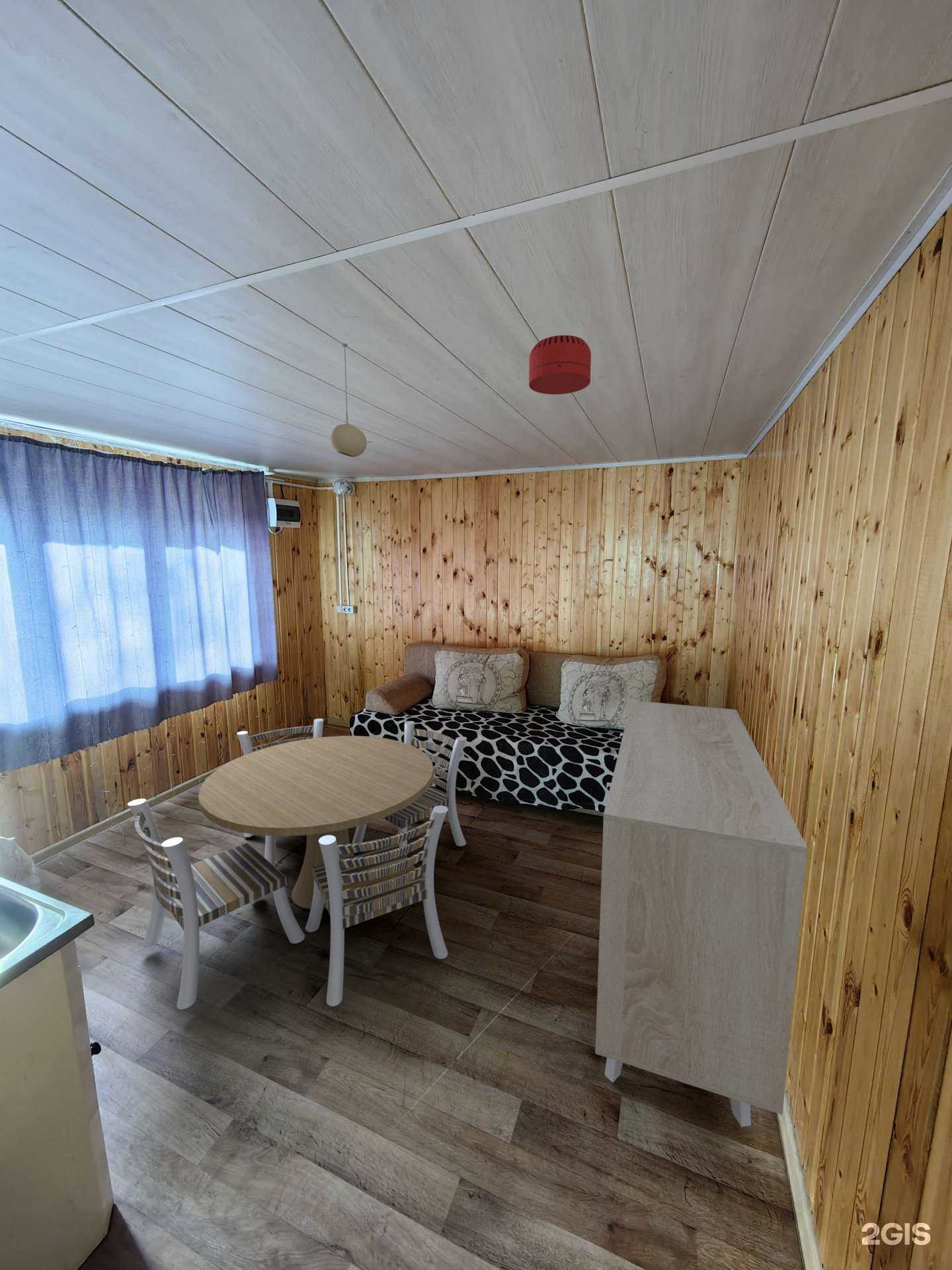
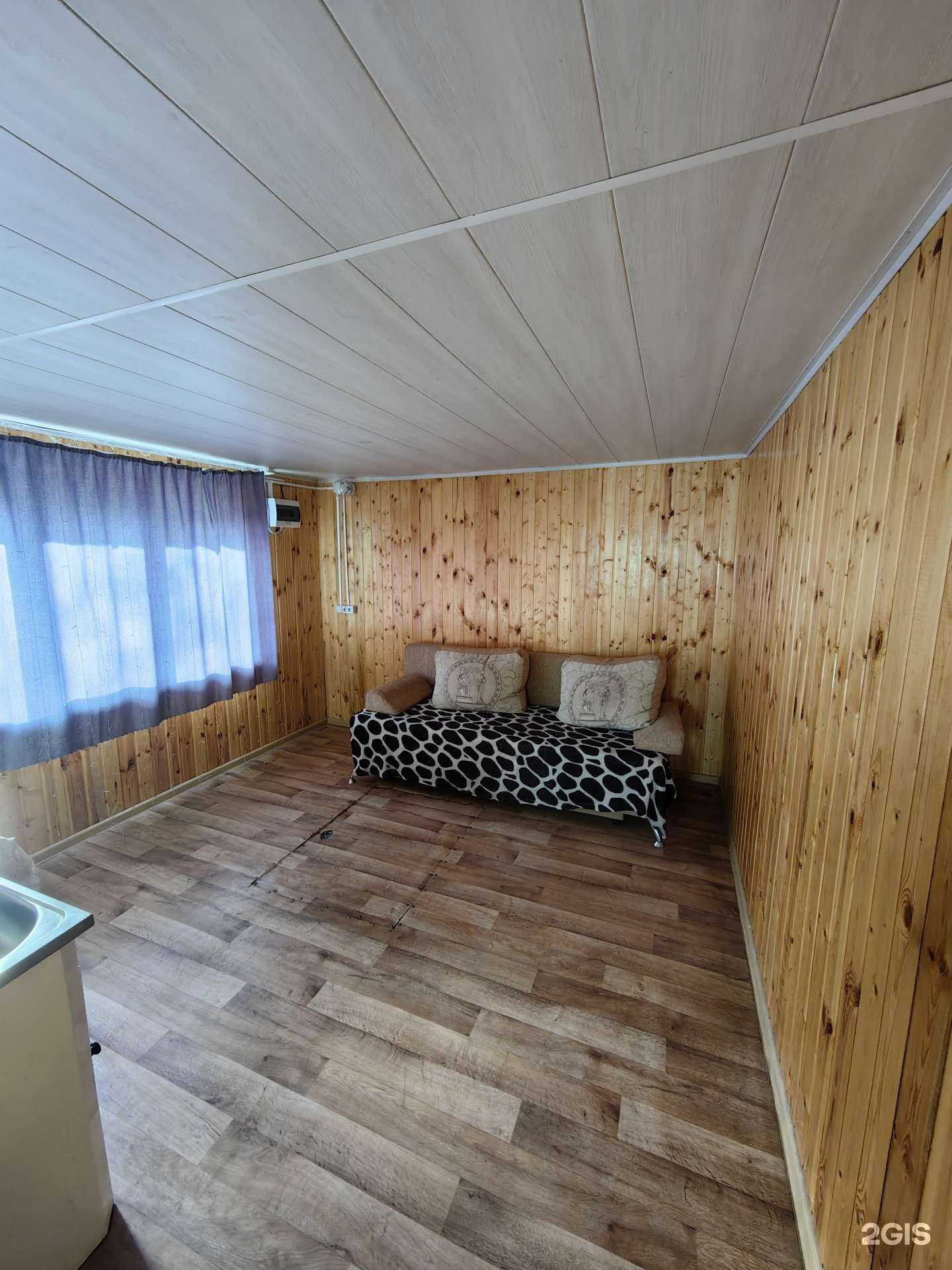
- smoke detector (559, 364)
- sideboard (677, 865)
- pendant light (346, 402)
- dining table (324, 827)
